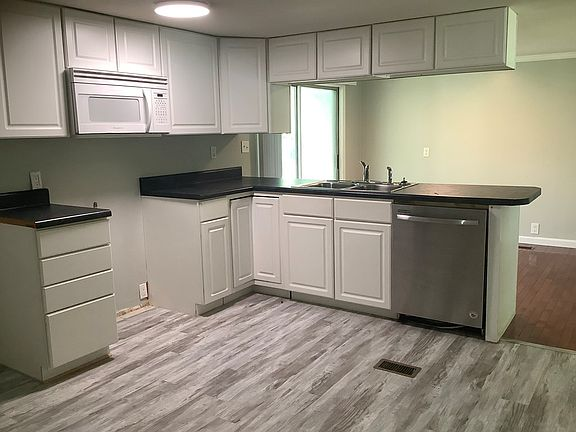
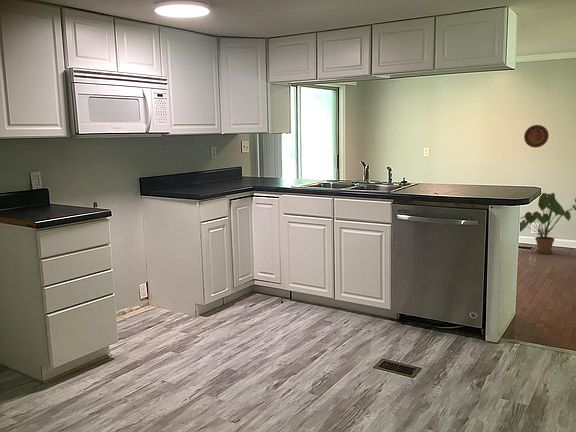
+ decorative plate (536, 136)
+ house plant (550, 222)
